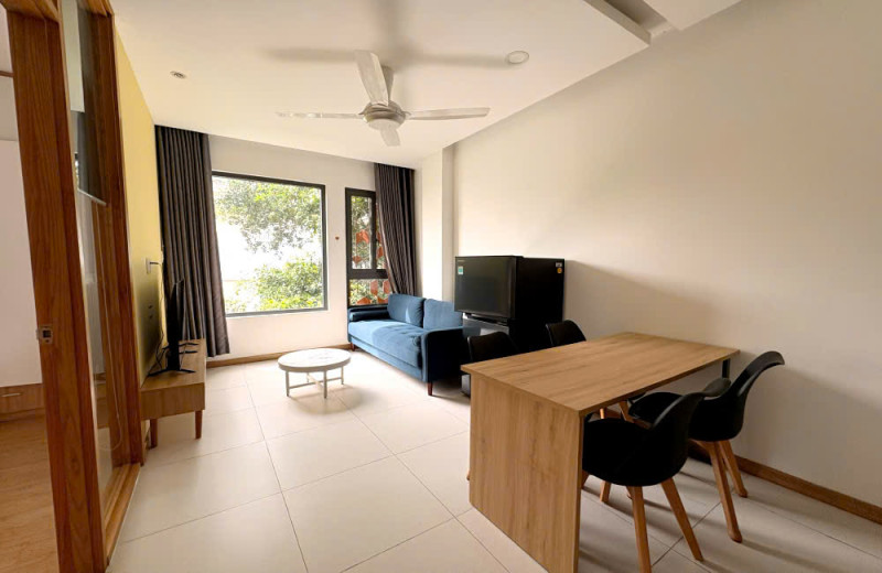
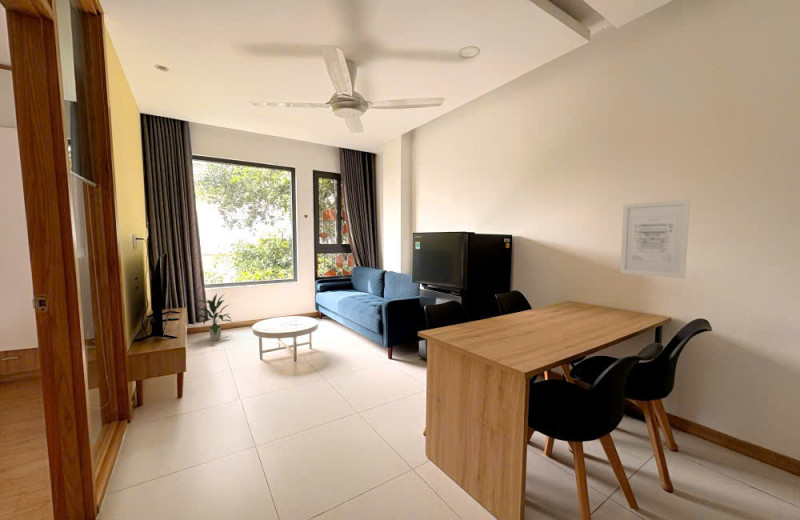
+ wall art (652, 239)
+ indoor plant (213, 317)
